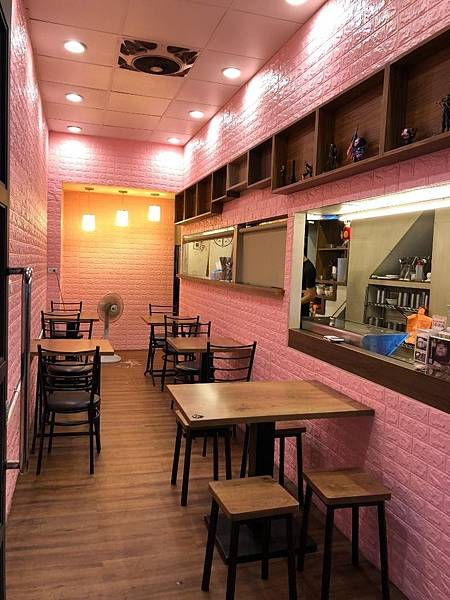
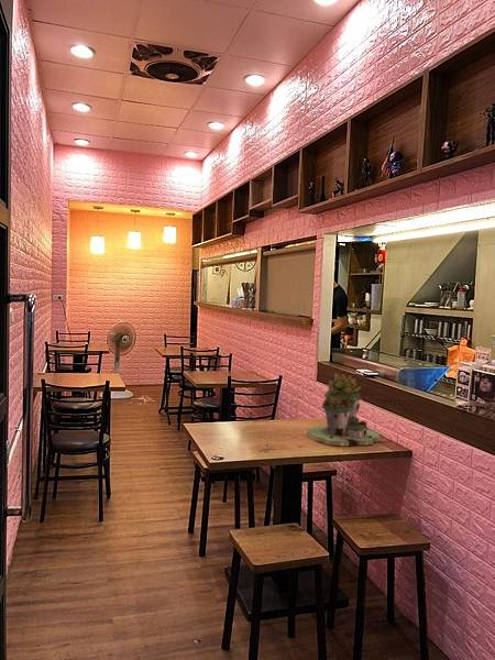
+ succulent planter (344, 405)
